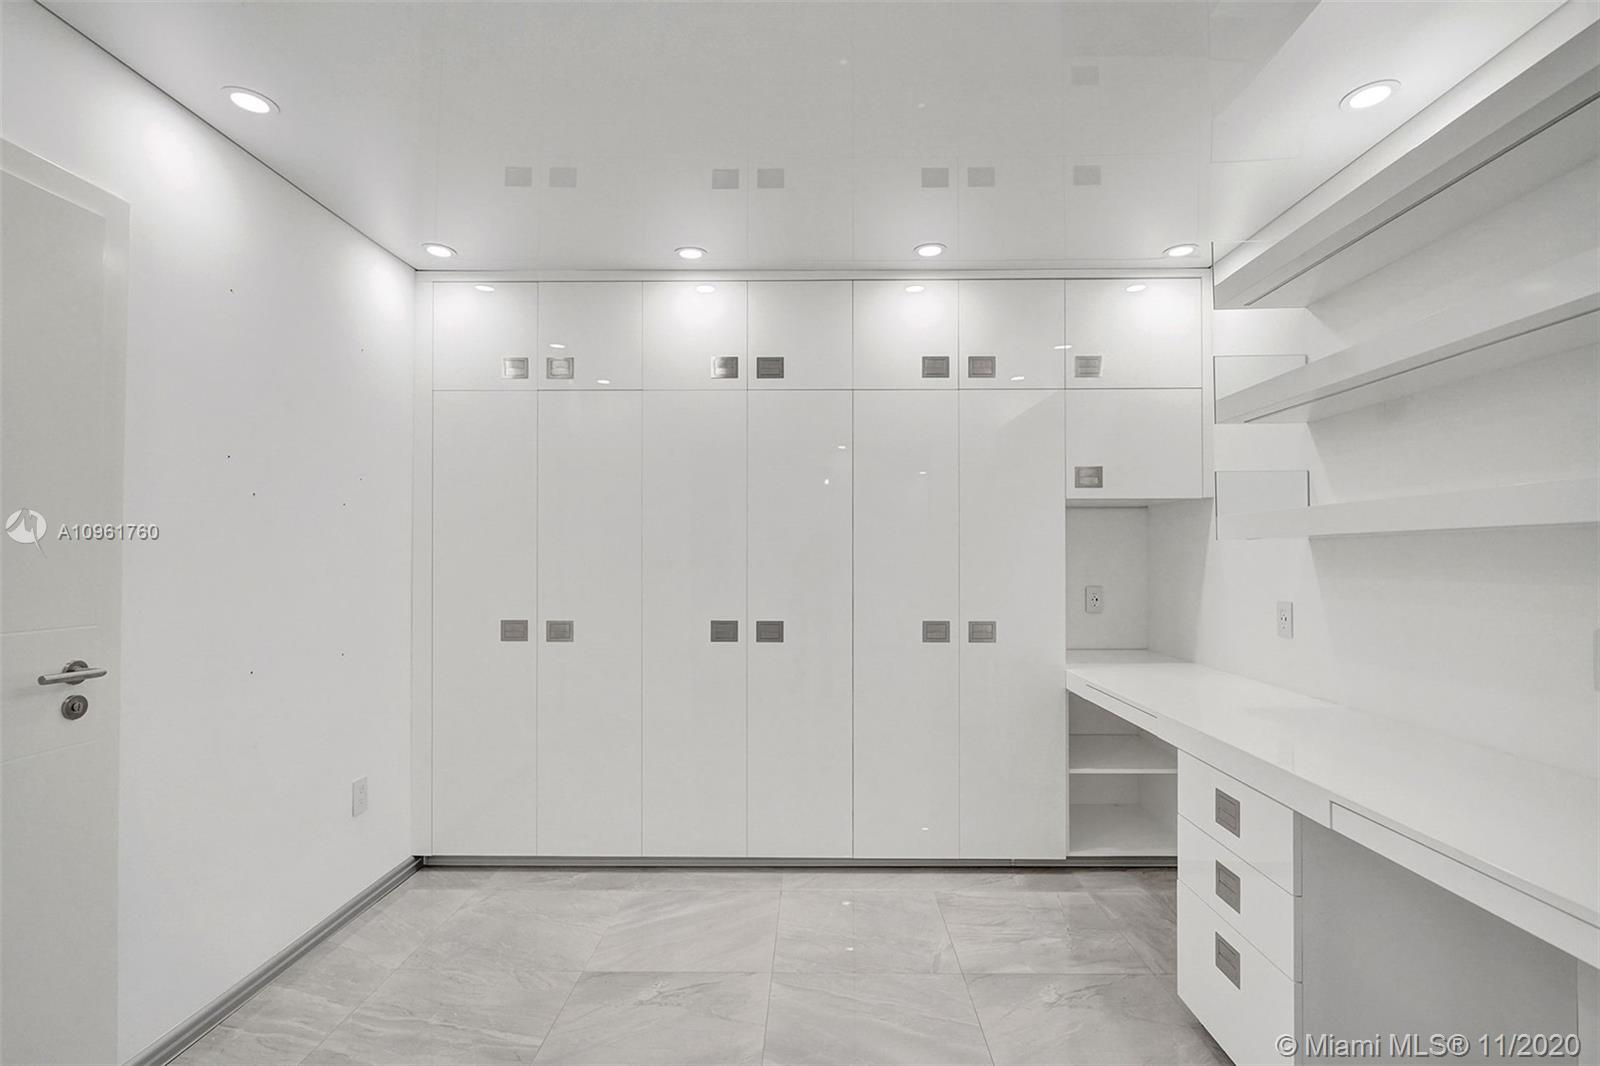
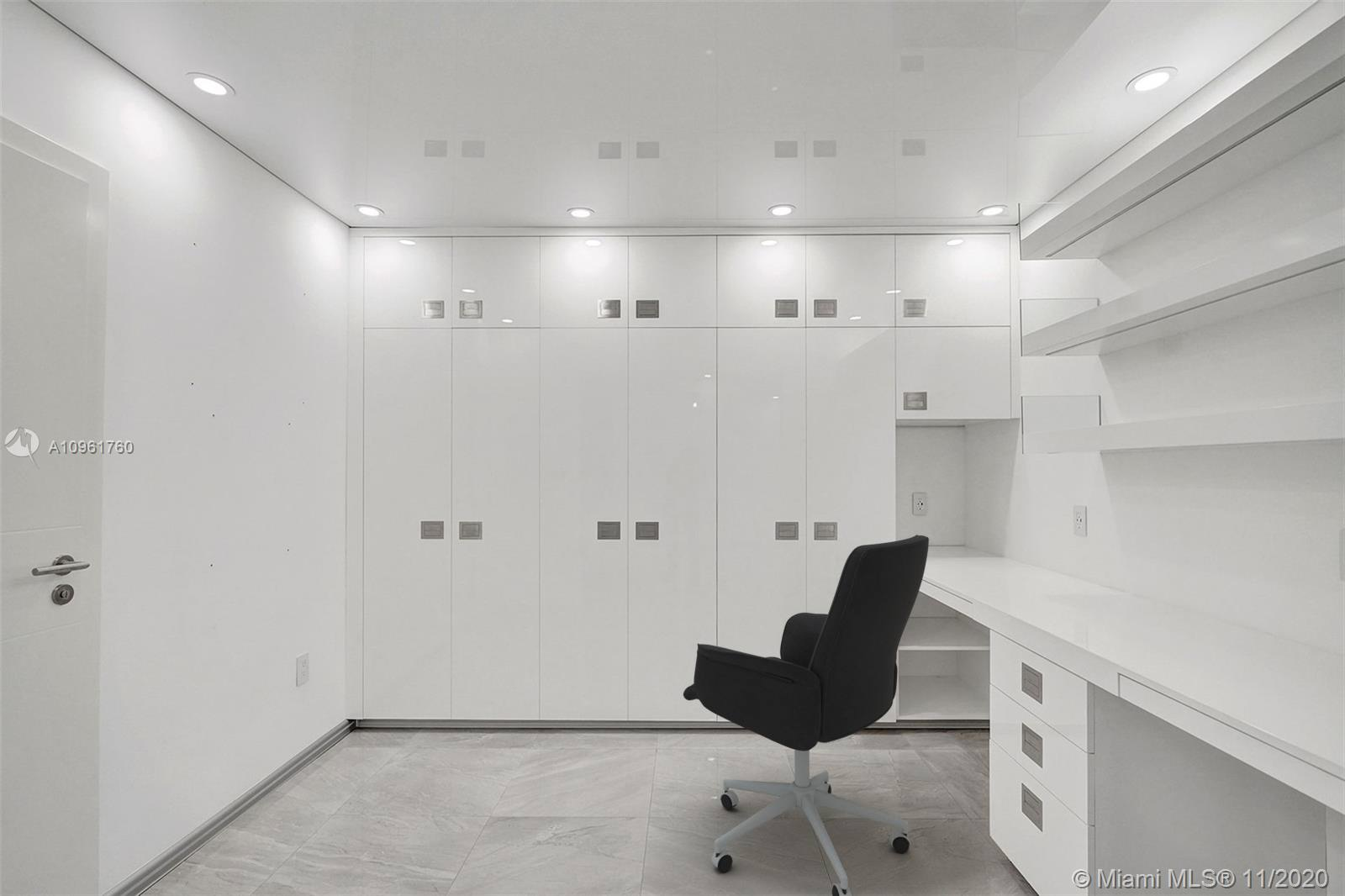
+ office chair (801, 686)
